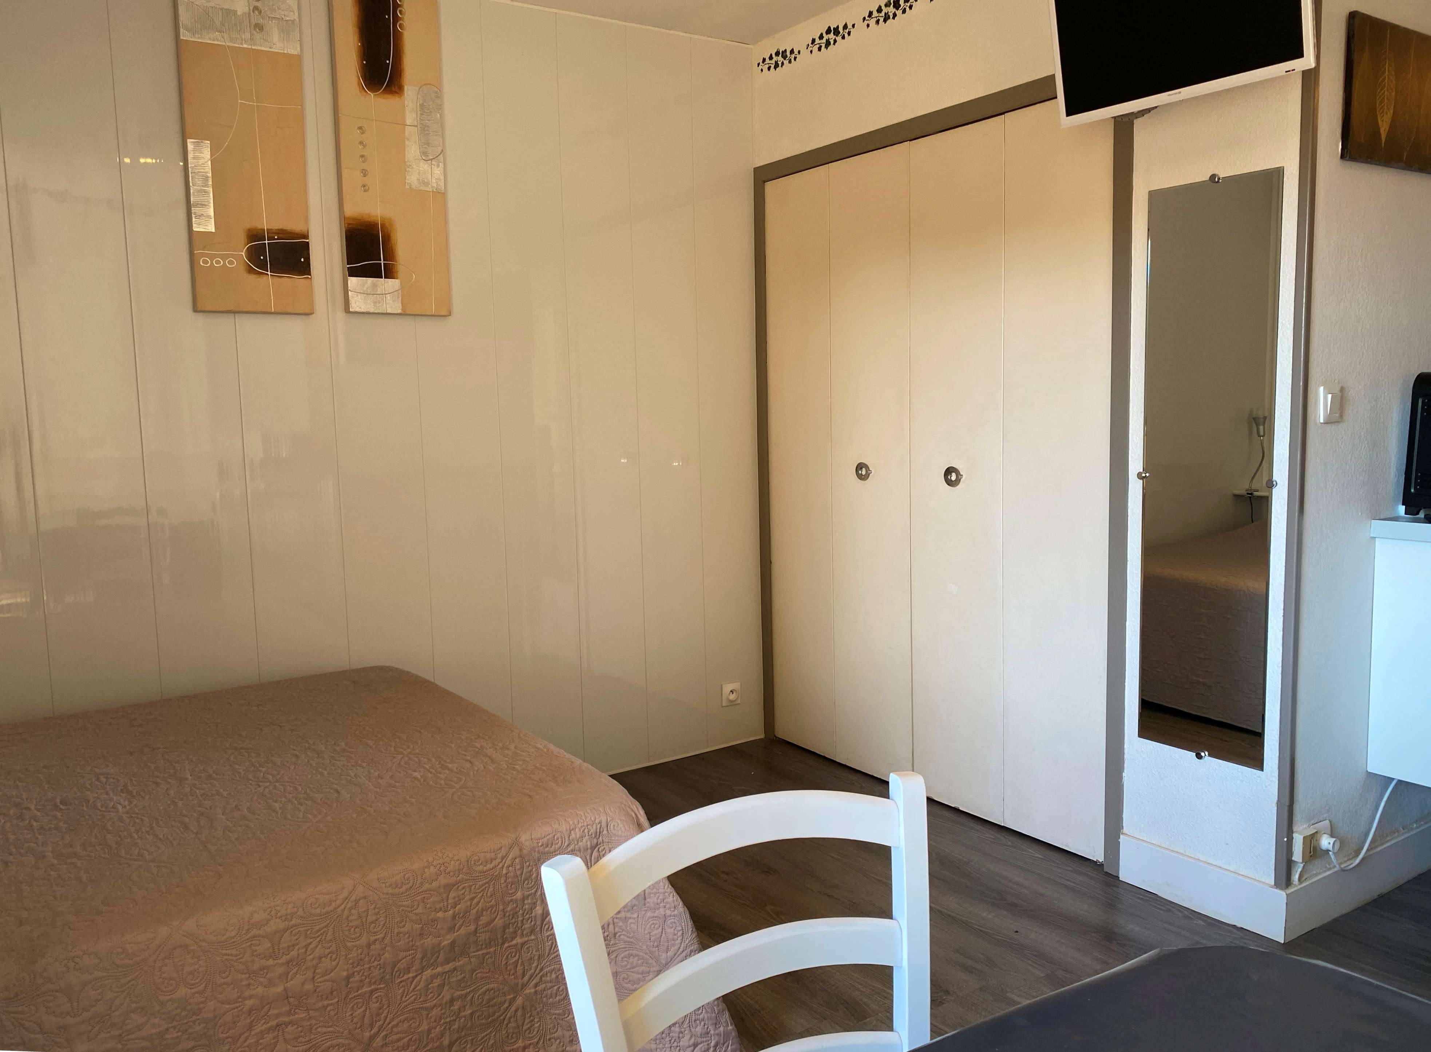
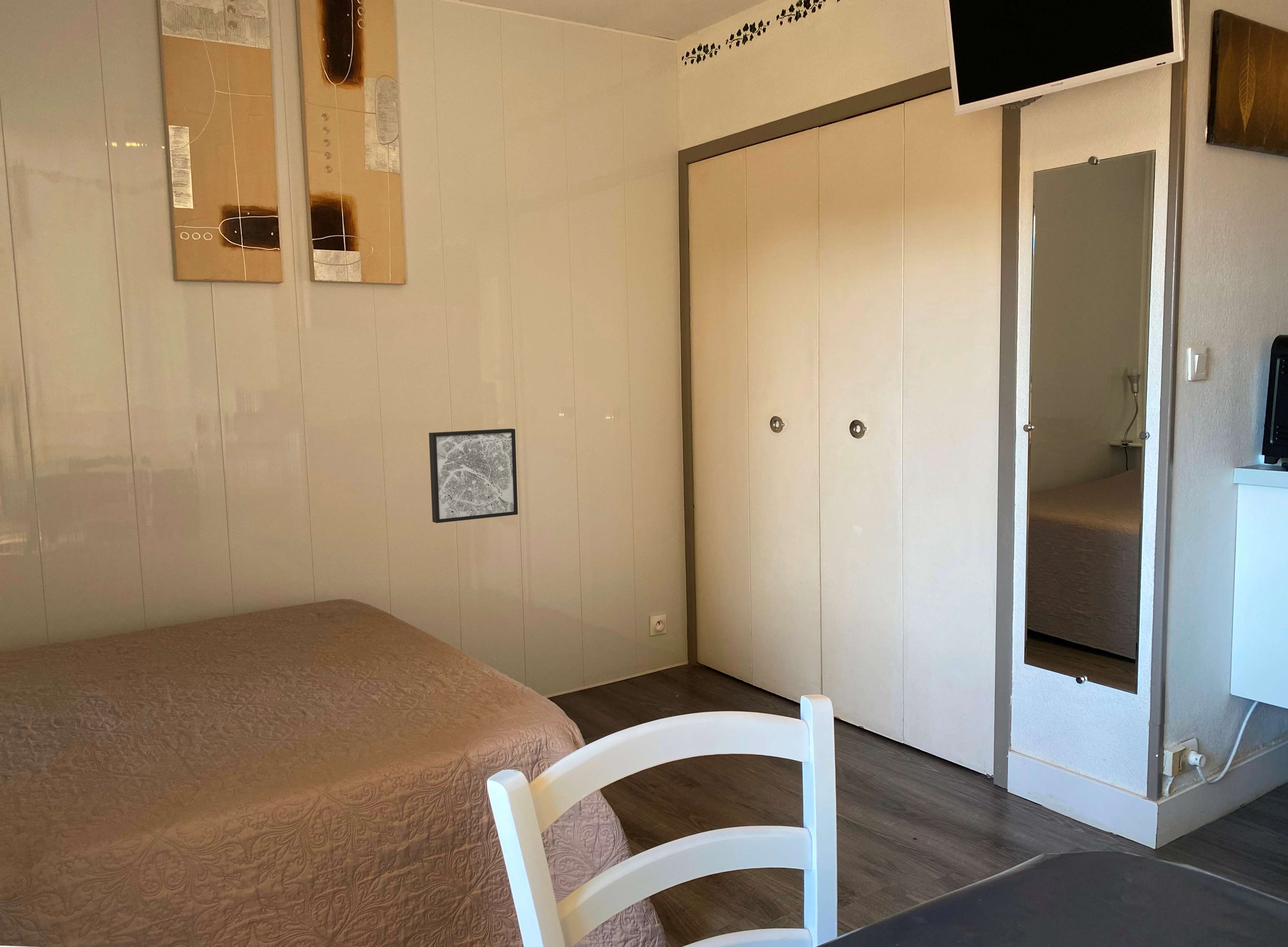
+ wall art (474, 474)
